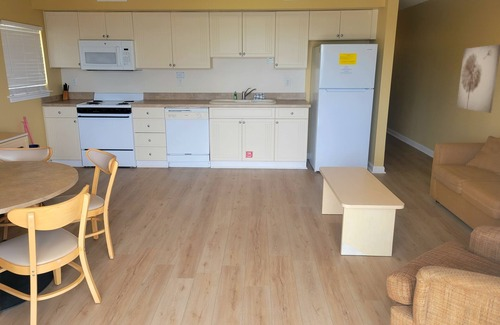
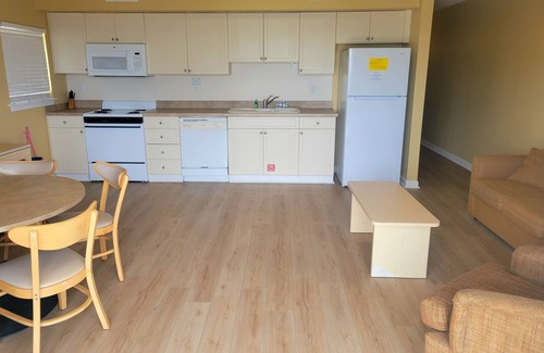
- wall art (476, 78)
